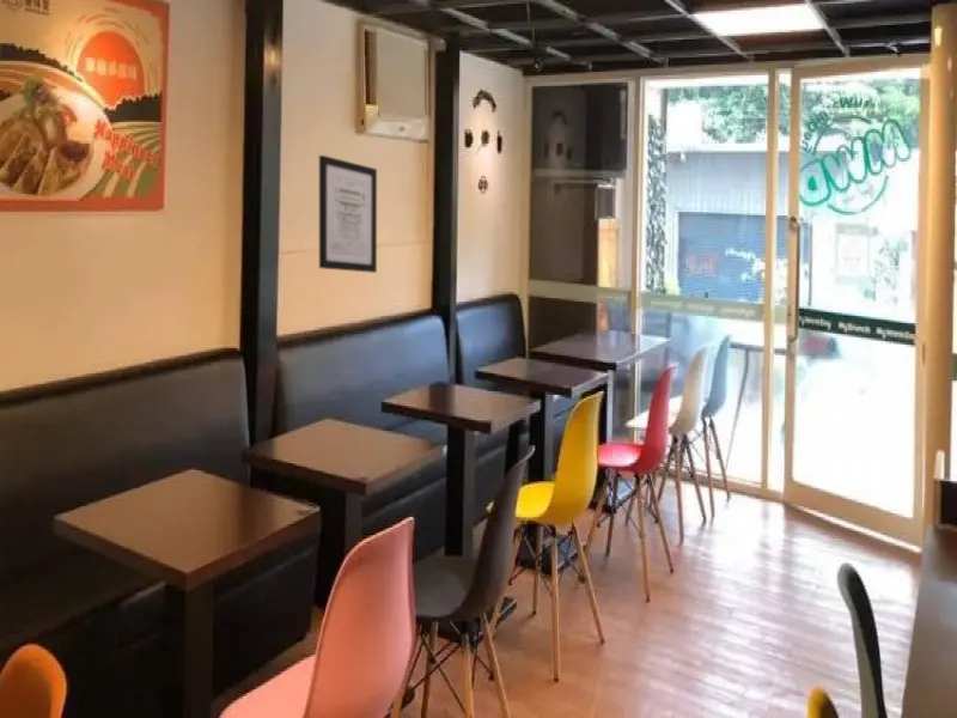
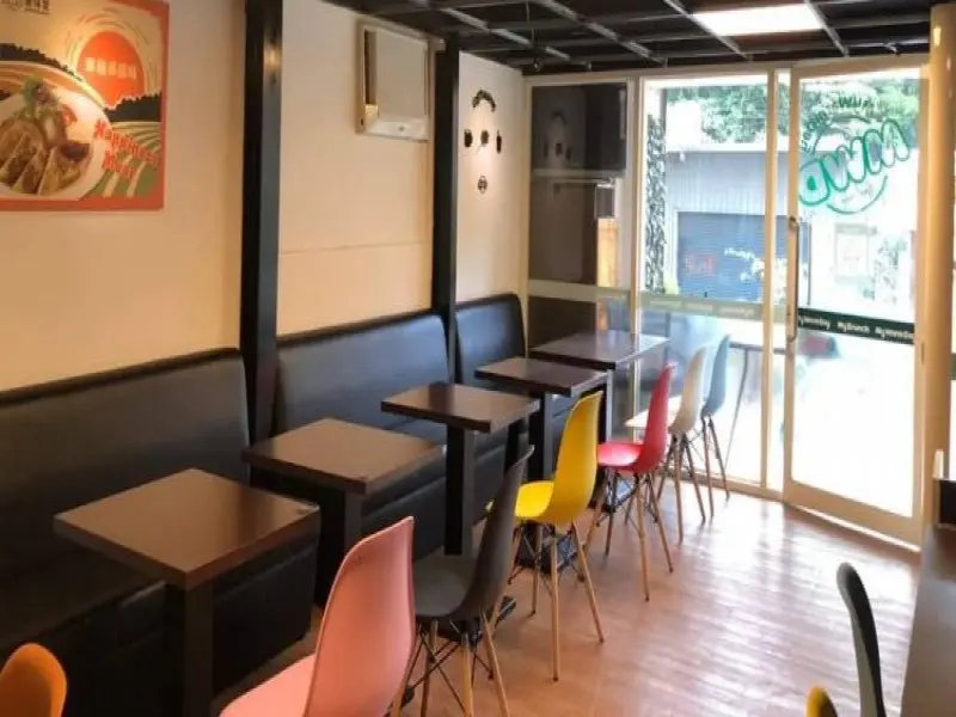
- wall art (348, 217)
